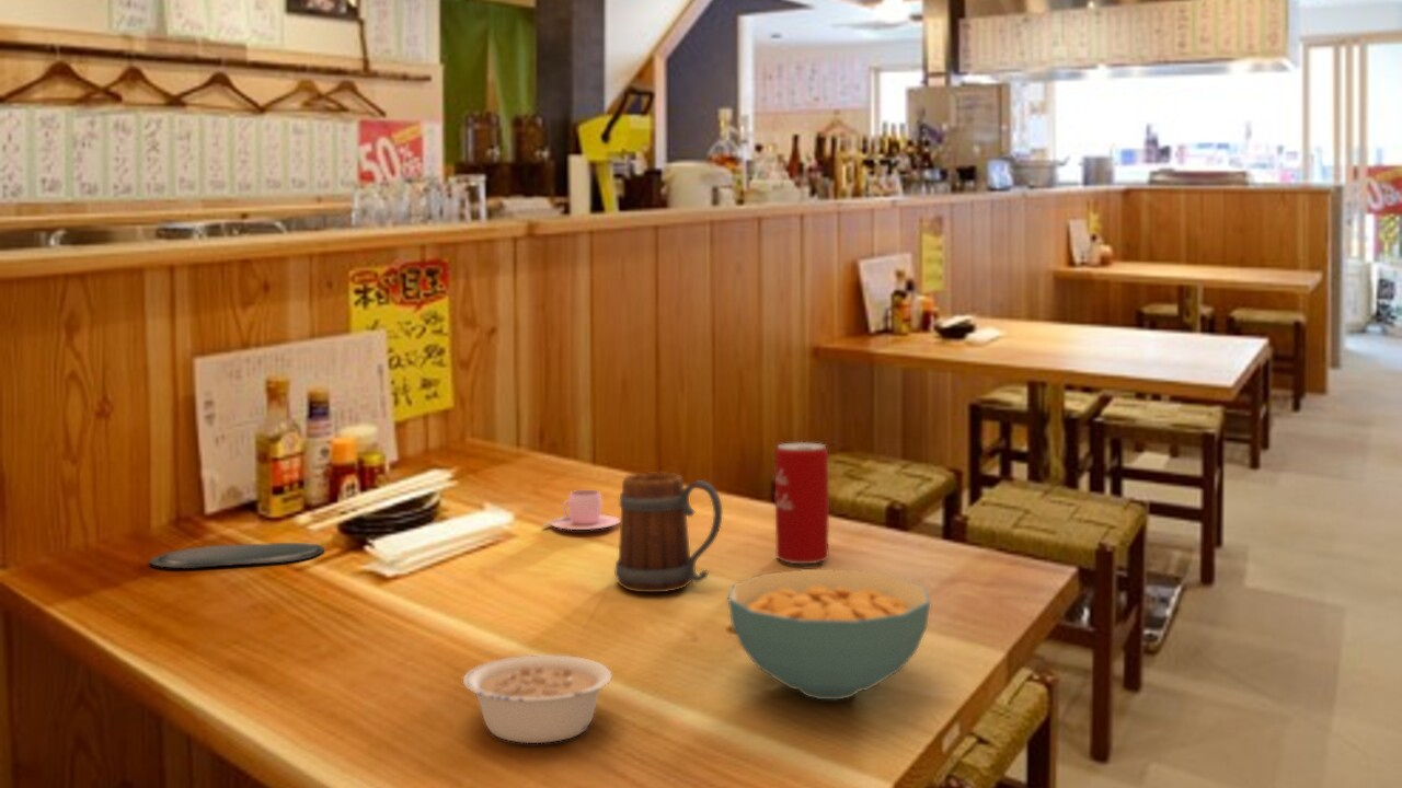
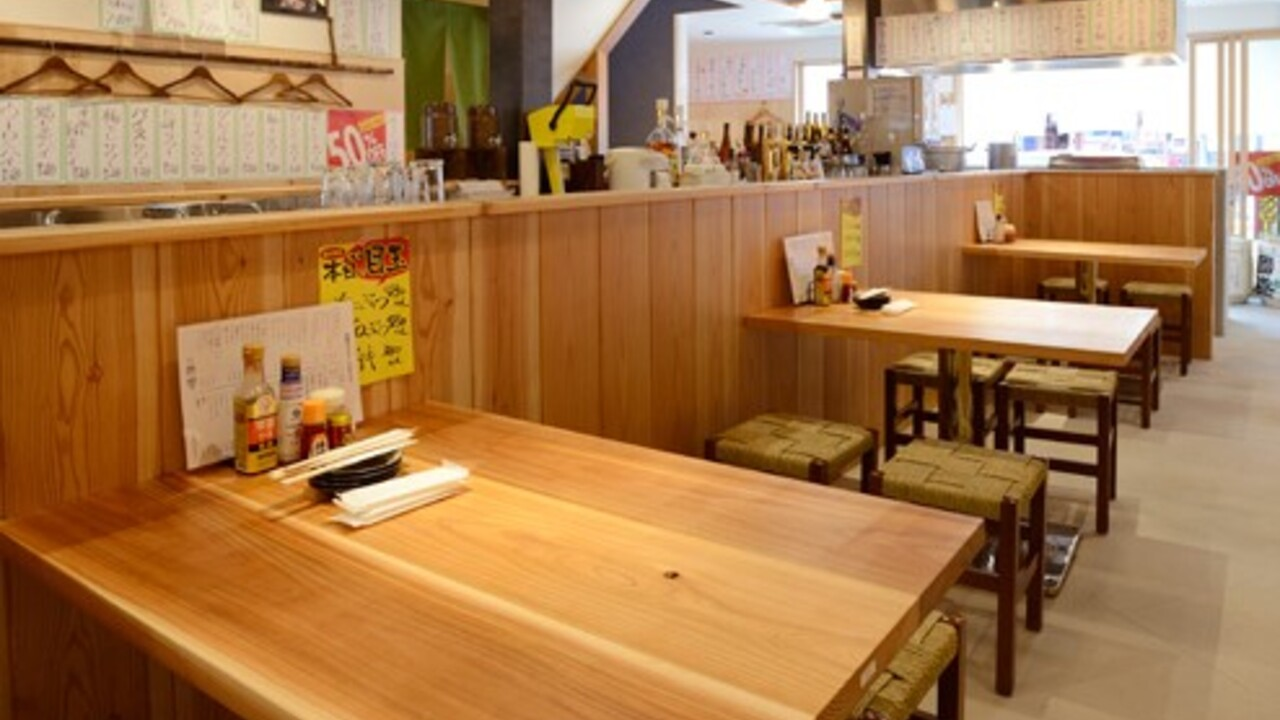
- teacup (583, 490)
- cereal bowl (828, 641)
- beverage can (802, 501)
- legume (543, 696)
- beer mug (668, 531)
- oval tray (239, 554)
